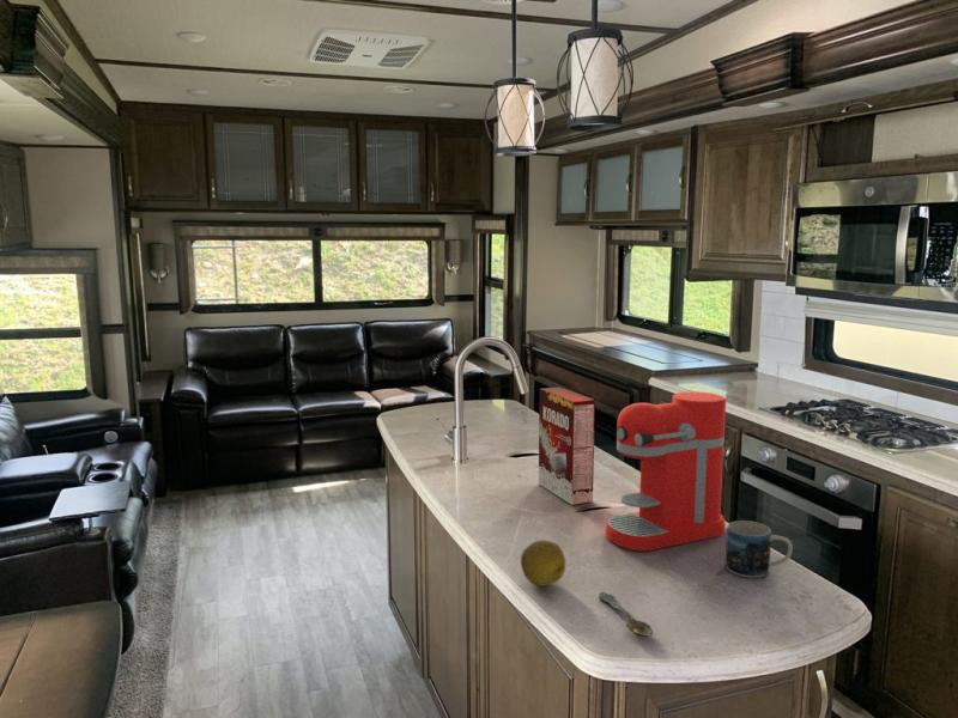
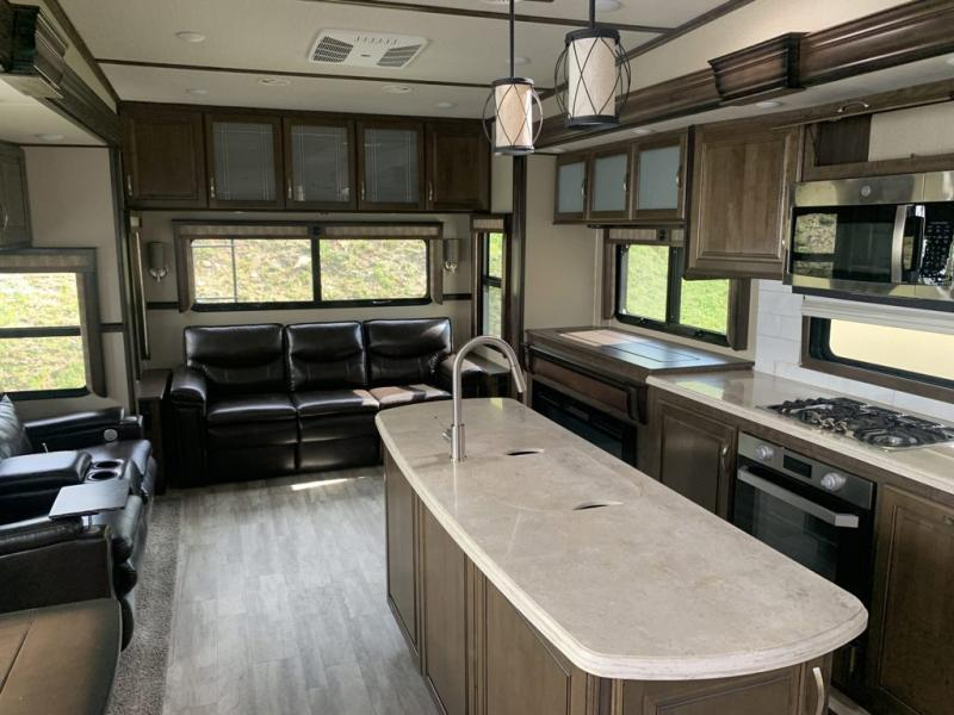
- mug (758, 550)
- spoon (623, 611)
- cereal box (565, 443)
- fruit (542, 562)
- coffee maker (667, 467)
